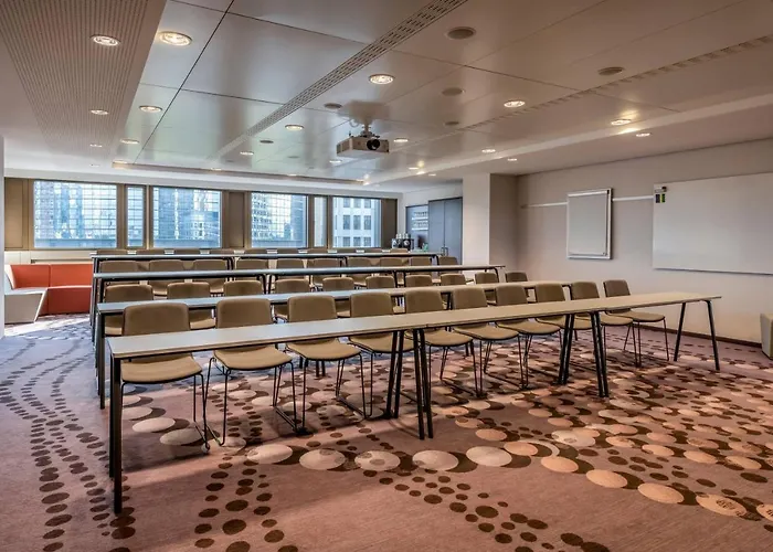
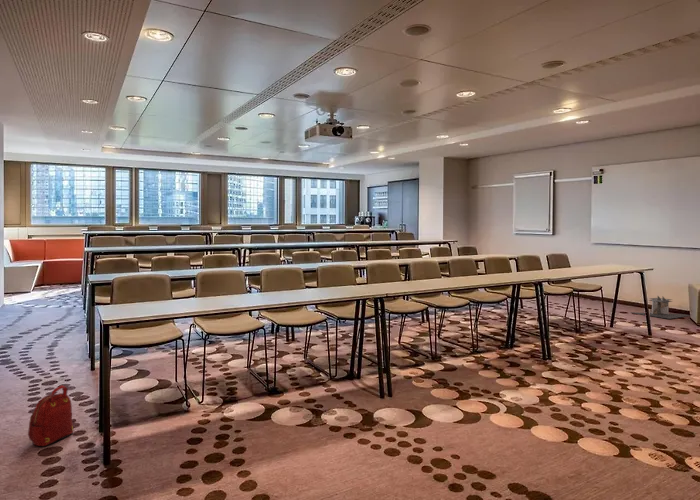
+ backpack (53, 411)
+ trash can (660, 304)
